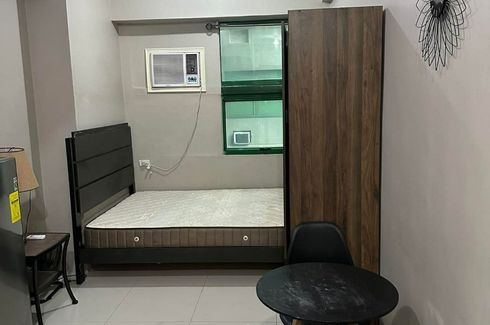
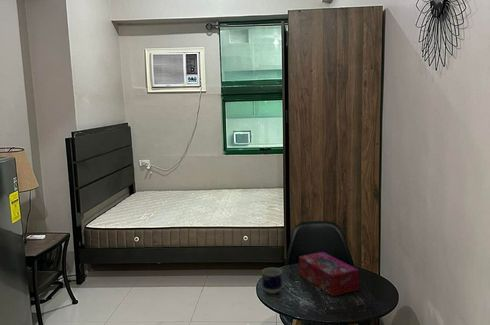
+ tissue box (327, 272)
+ cup (273, 282)
